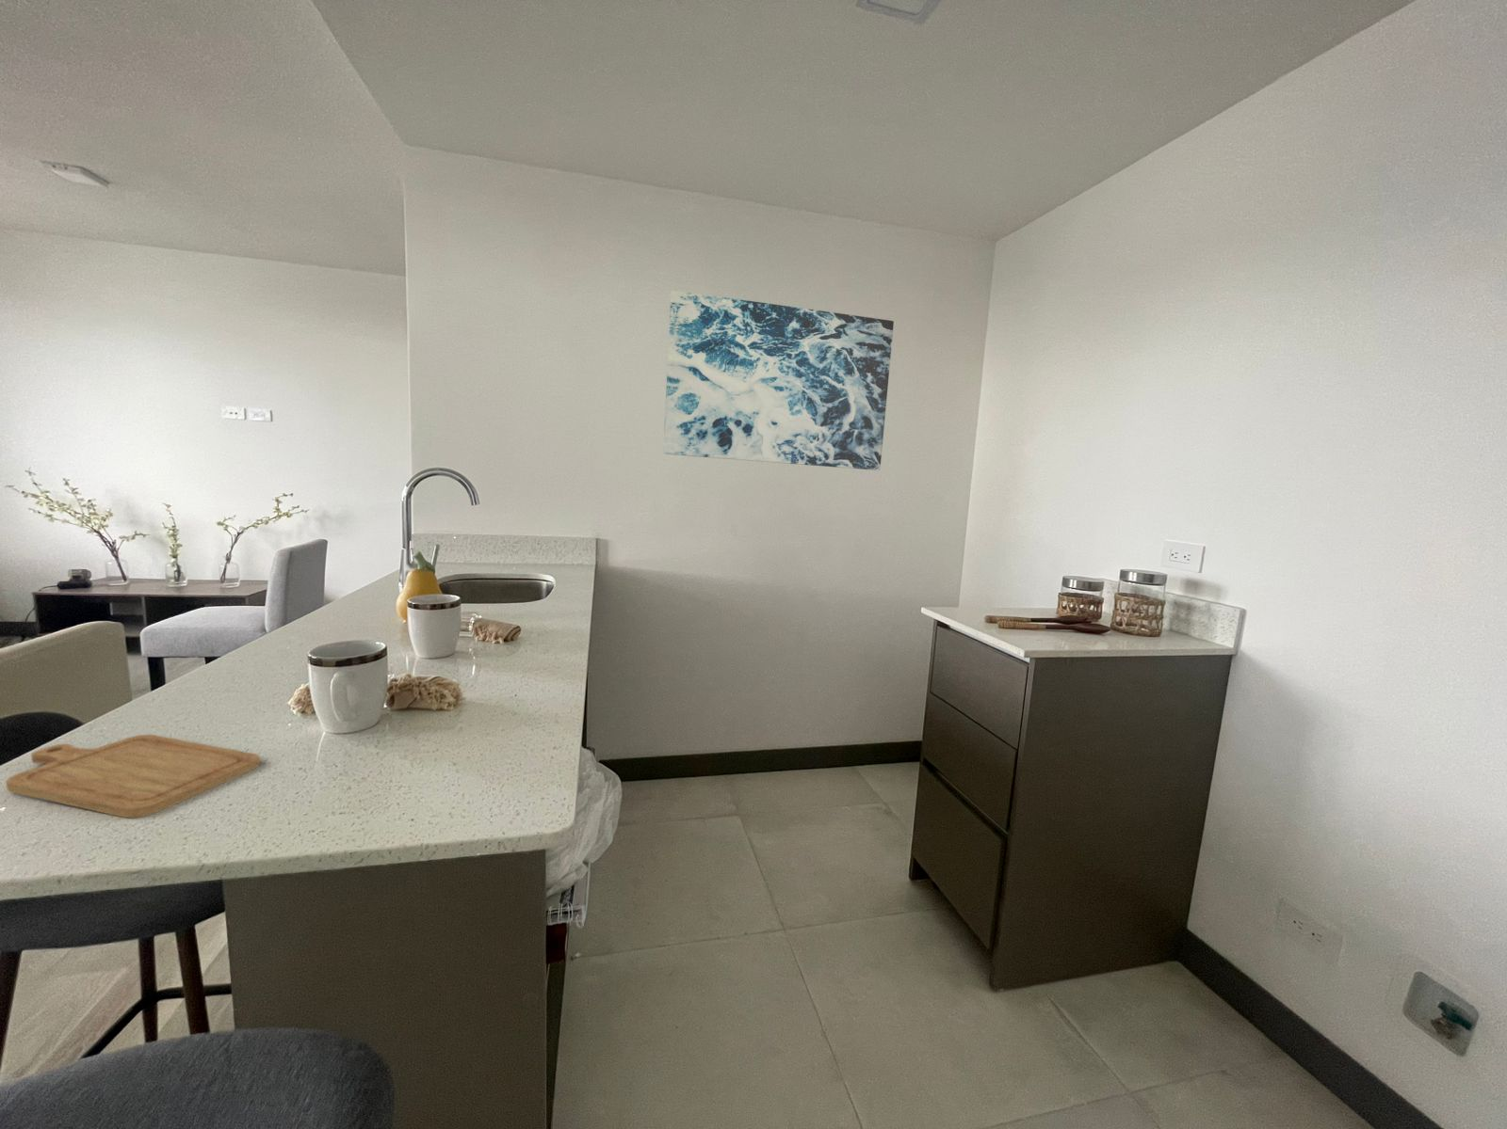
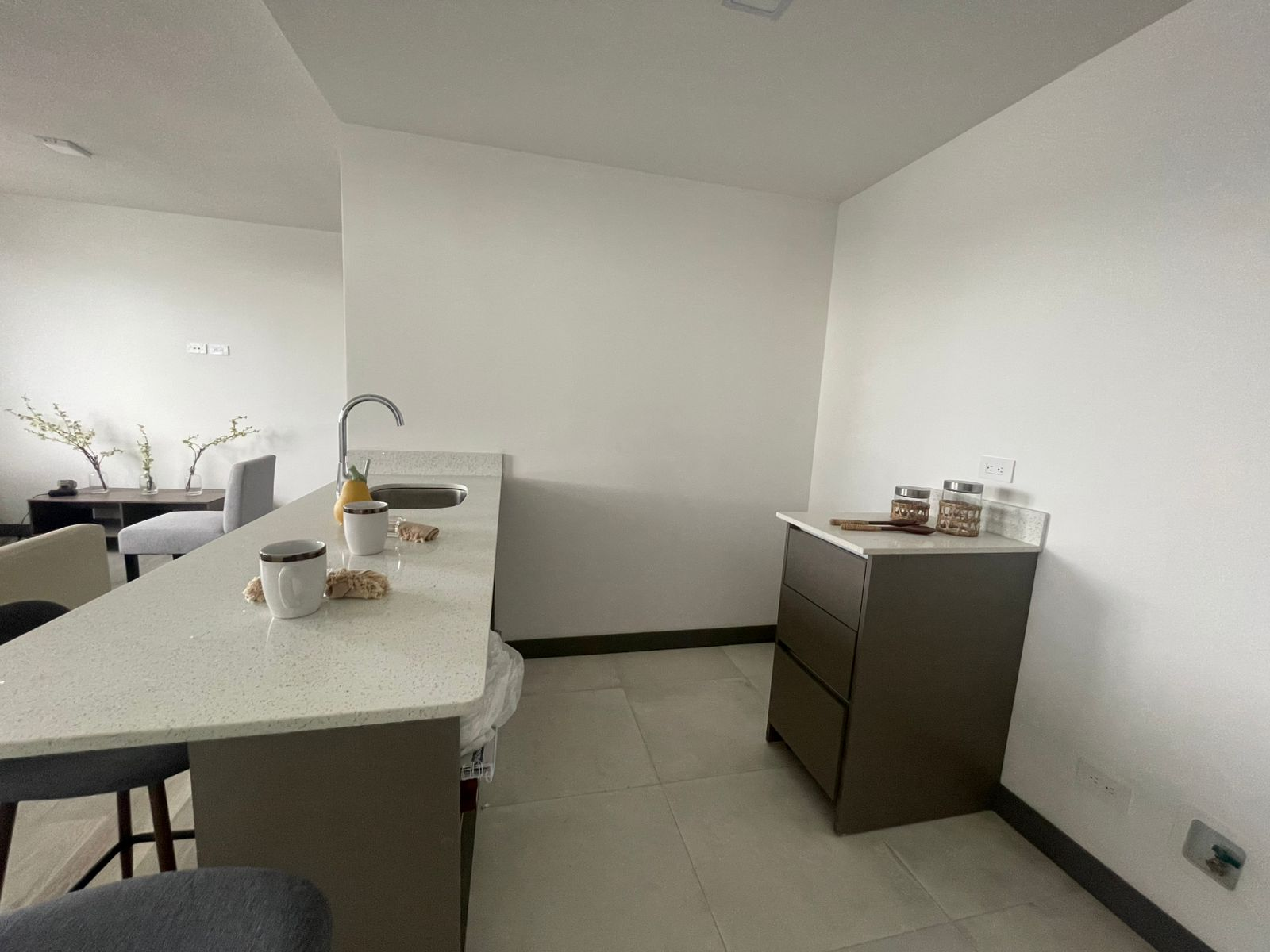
- chopping board (123, 767)
- wall art (780, 385)
